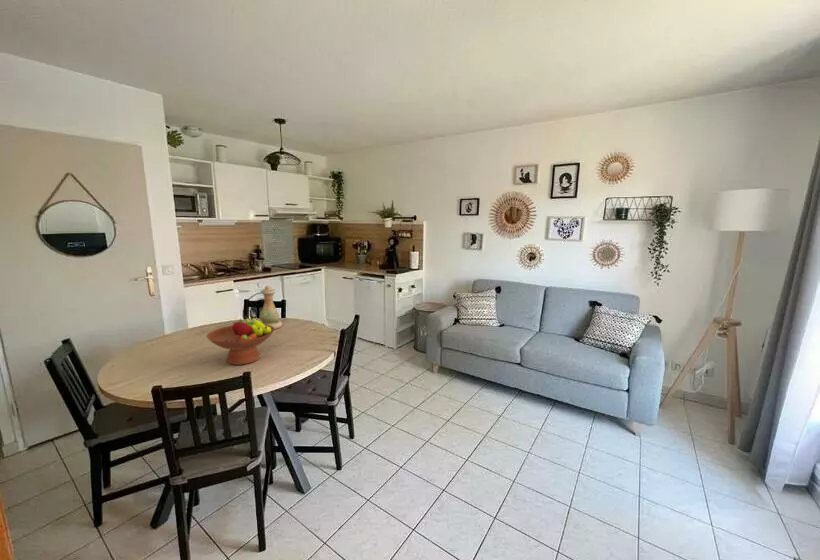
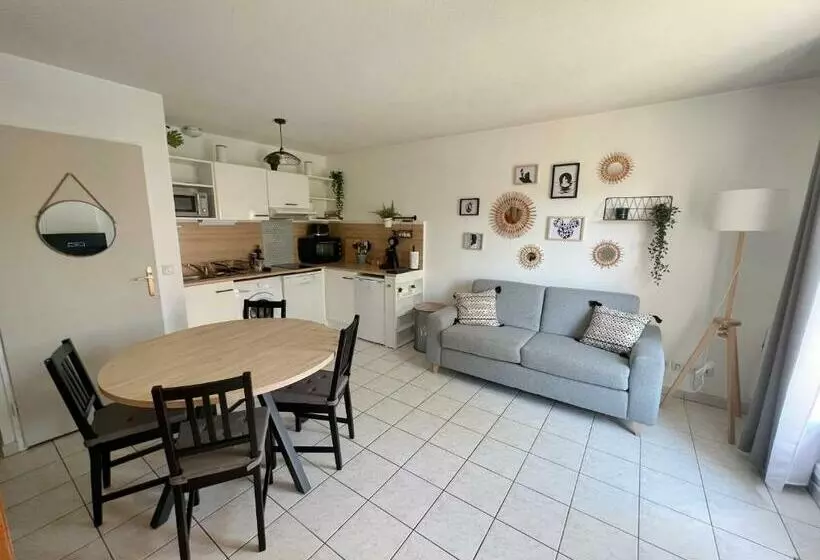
- fruit bowl (242, 340)
- vase (269, 306)
